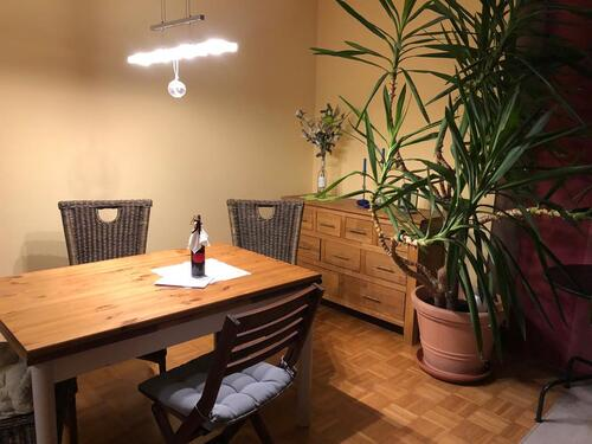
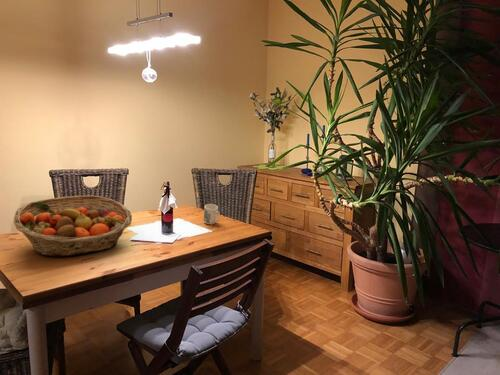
+ mug (212, 214)
+ fruit basket (76, 223)
